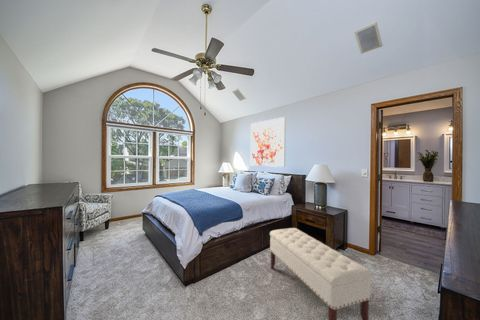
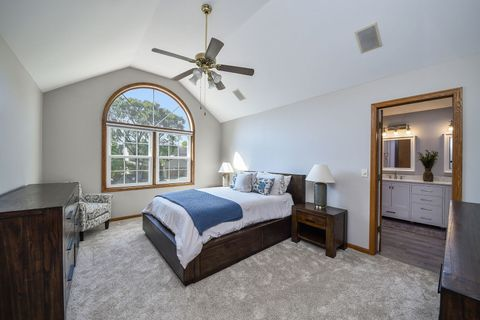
- bench (309, 267)
- wall art (266, 143)
